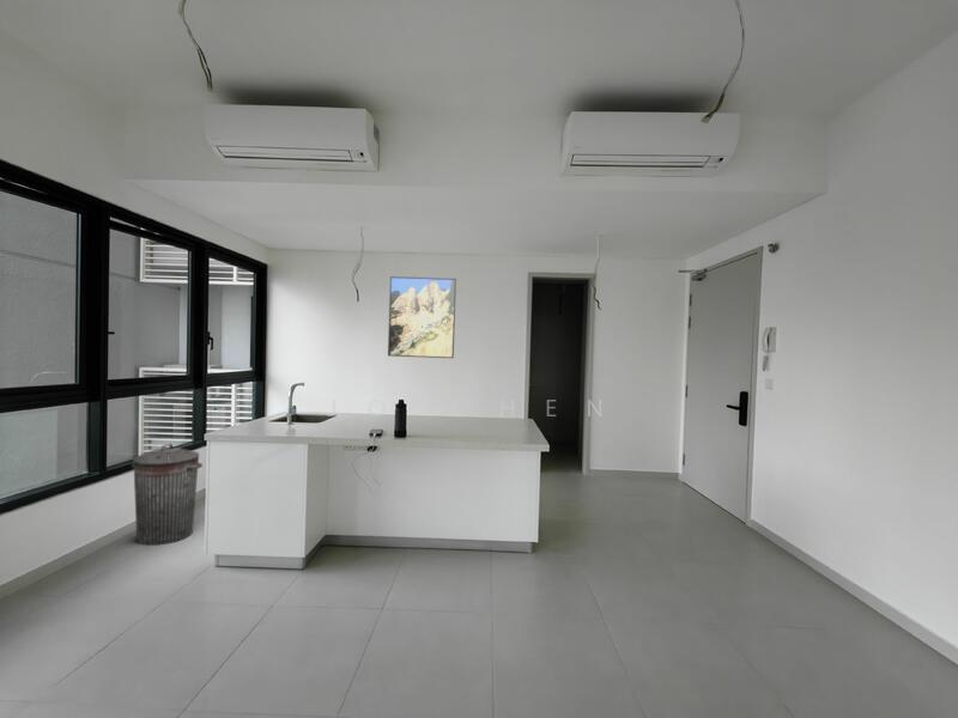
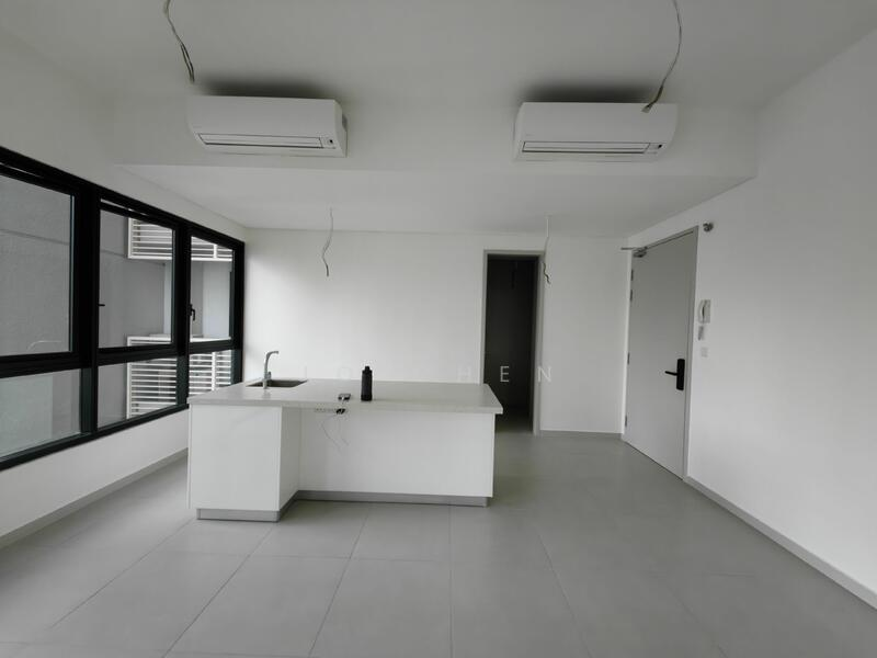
- trash can (166, 489)
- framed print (422, 317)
